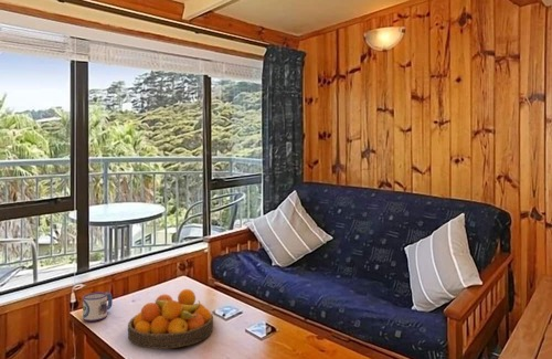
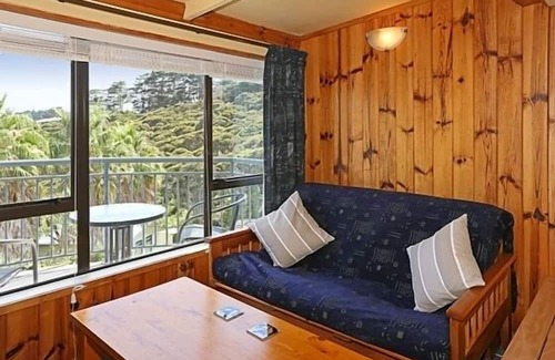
- fruit bowl (171, 313)
- mug (98, 305)
